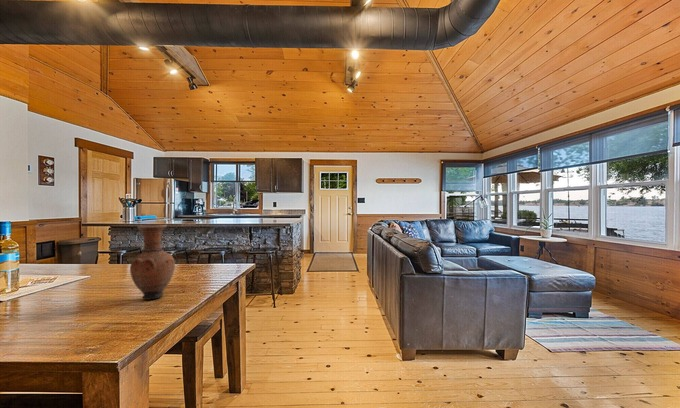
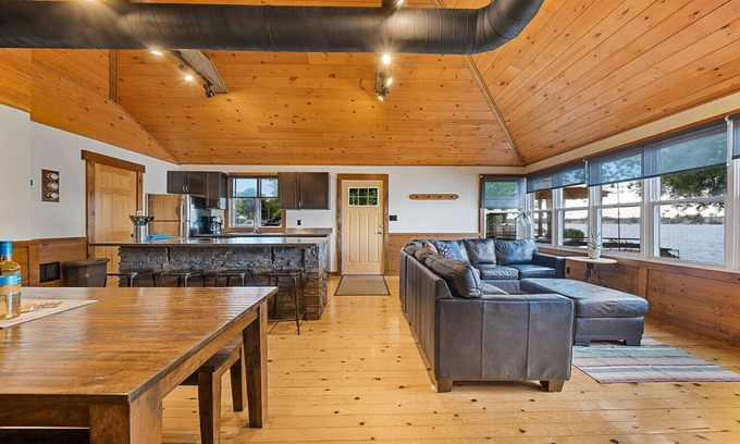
- vase (153, 261)
